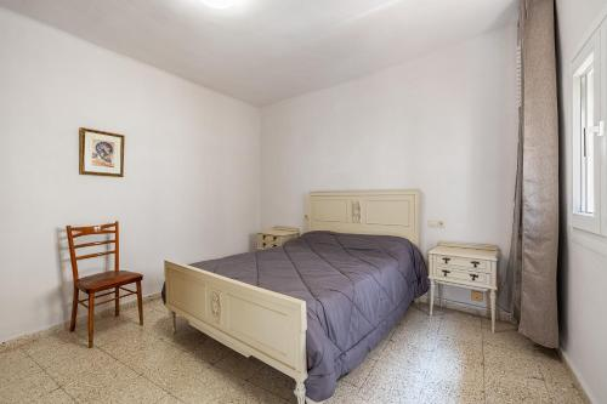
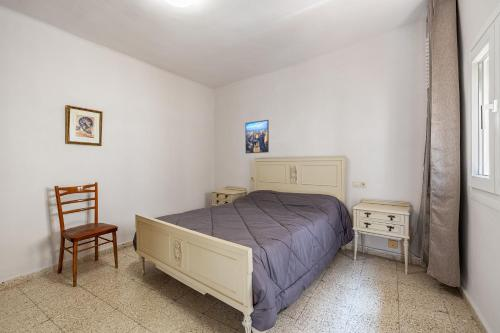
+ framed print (256, 137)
